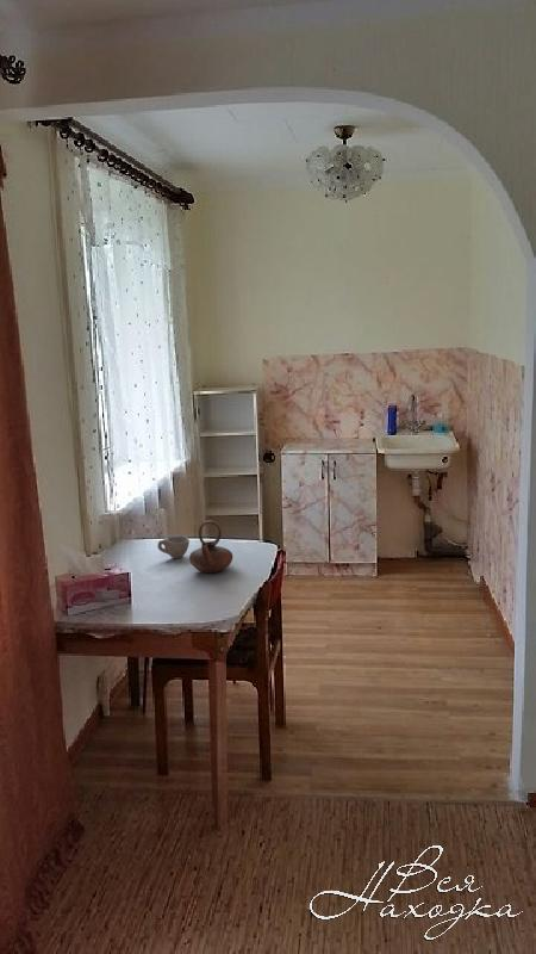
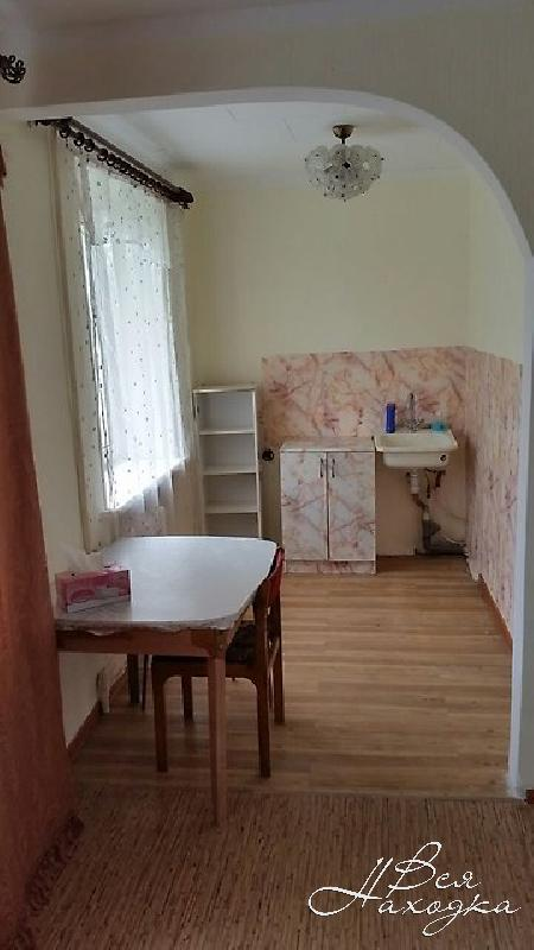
- cup (173, 547)
- teapot (210, 547)
